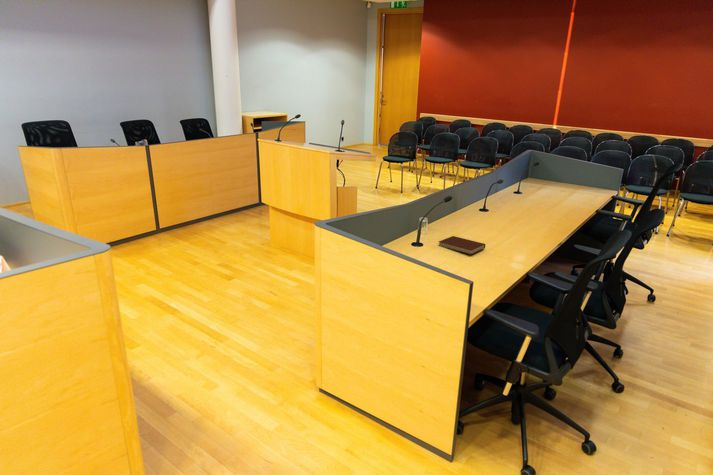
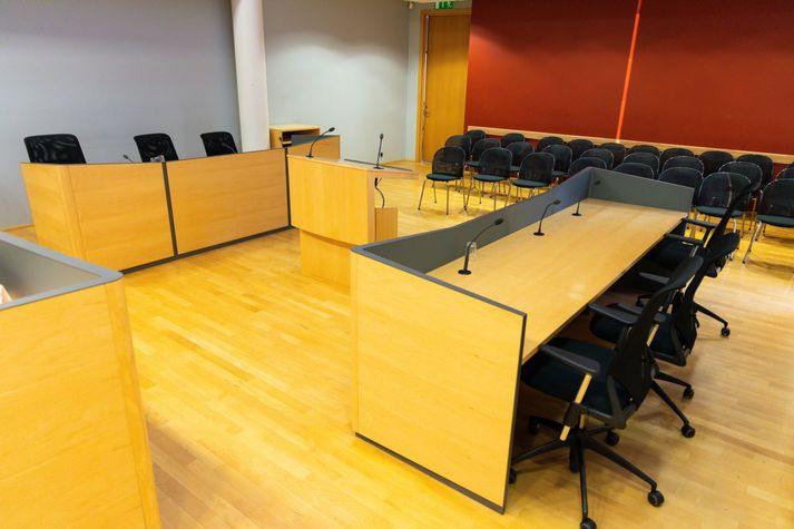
- notebook (461, 244)
